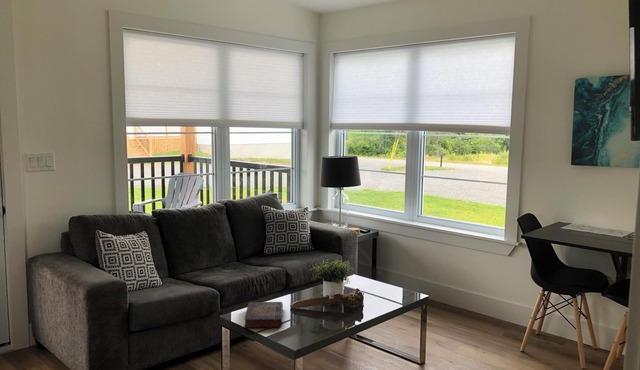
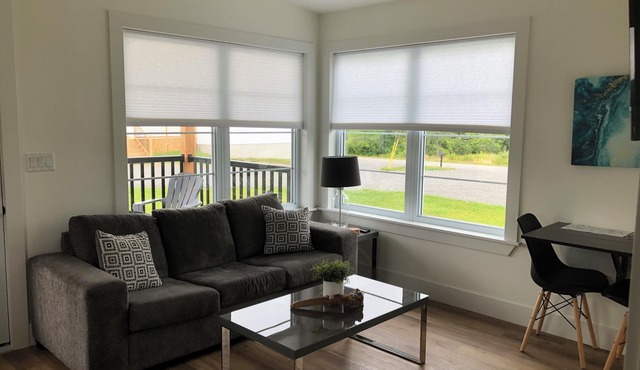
- book (264, 314)
